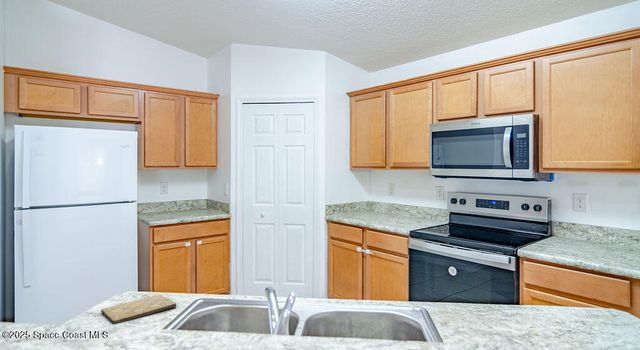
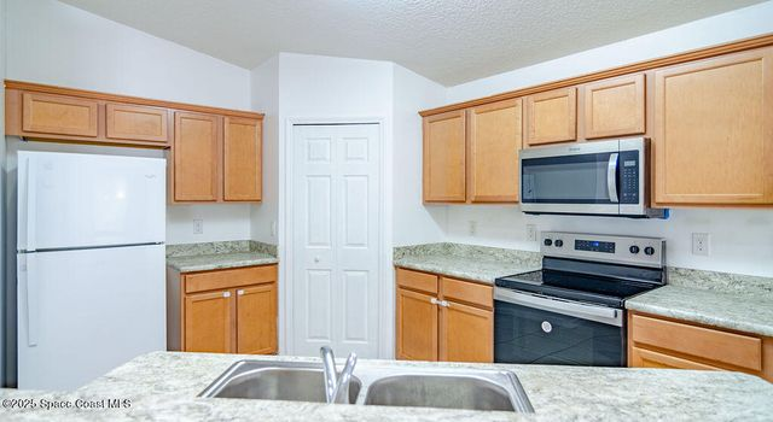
- cutting board (139, 307)
